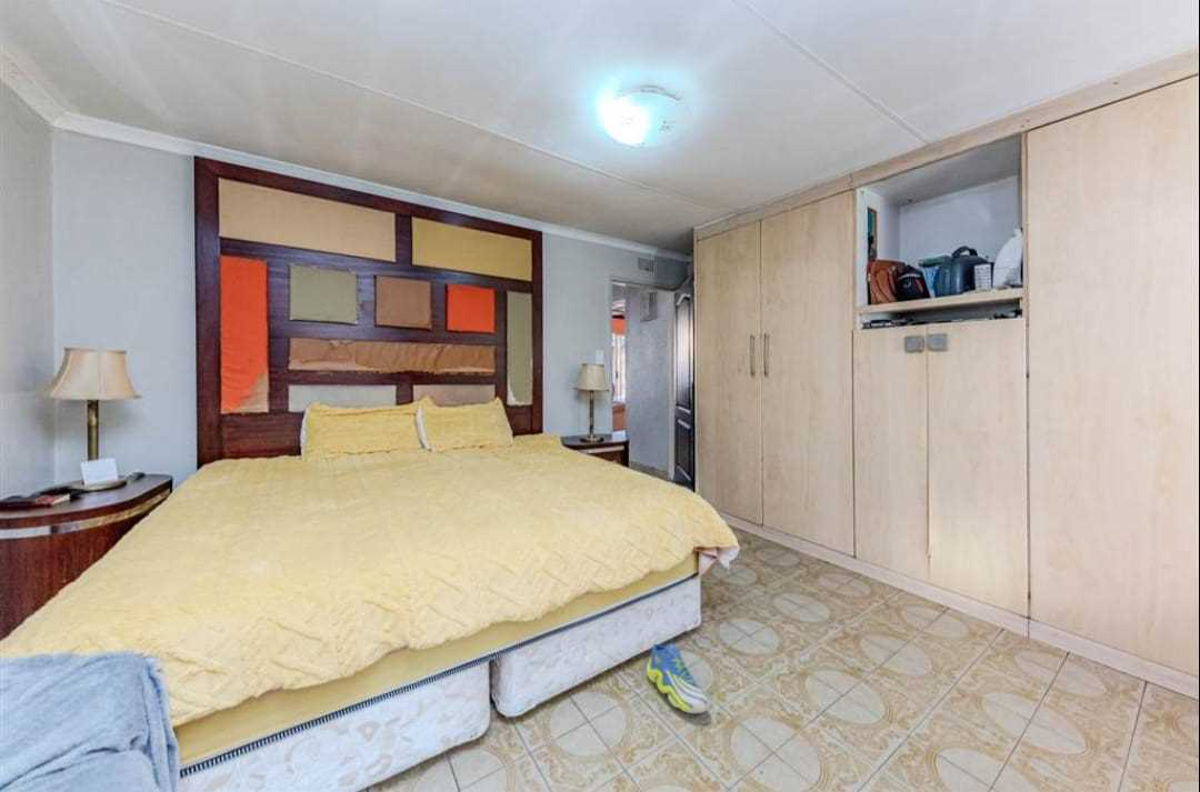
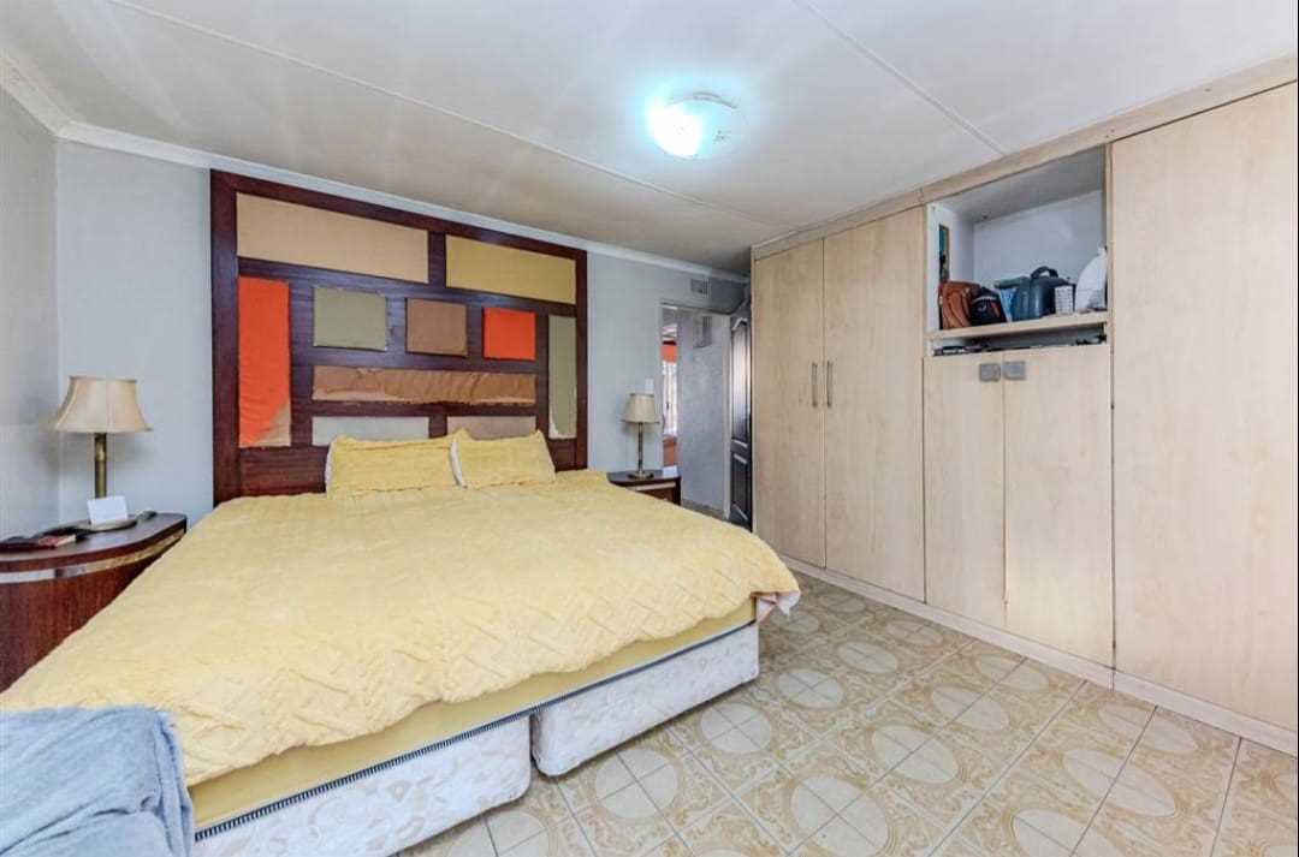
- sneaker (674, 673)
